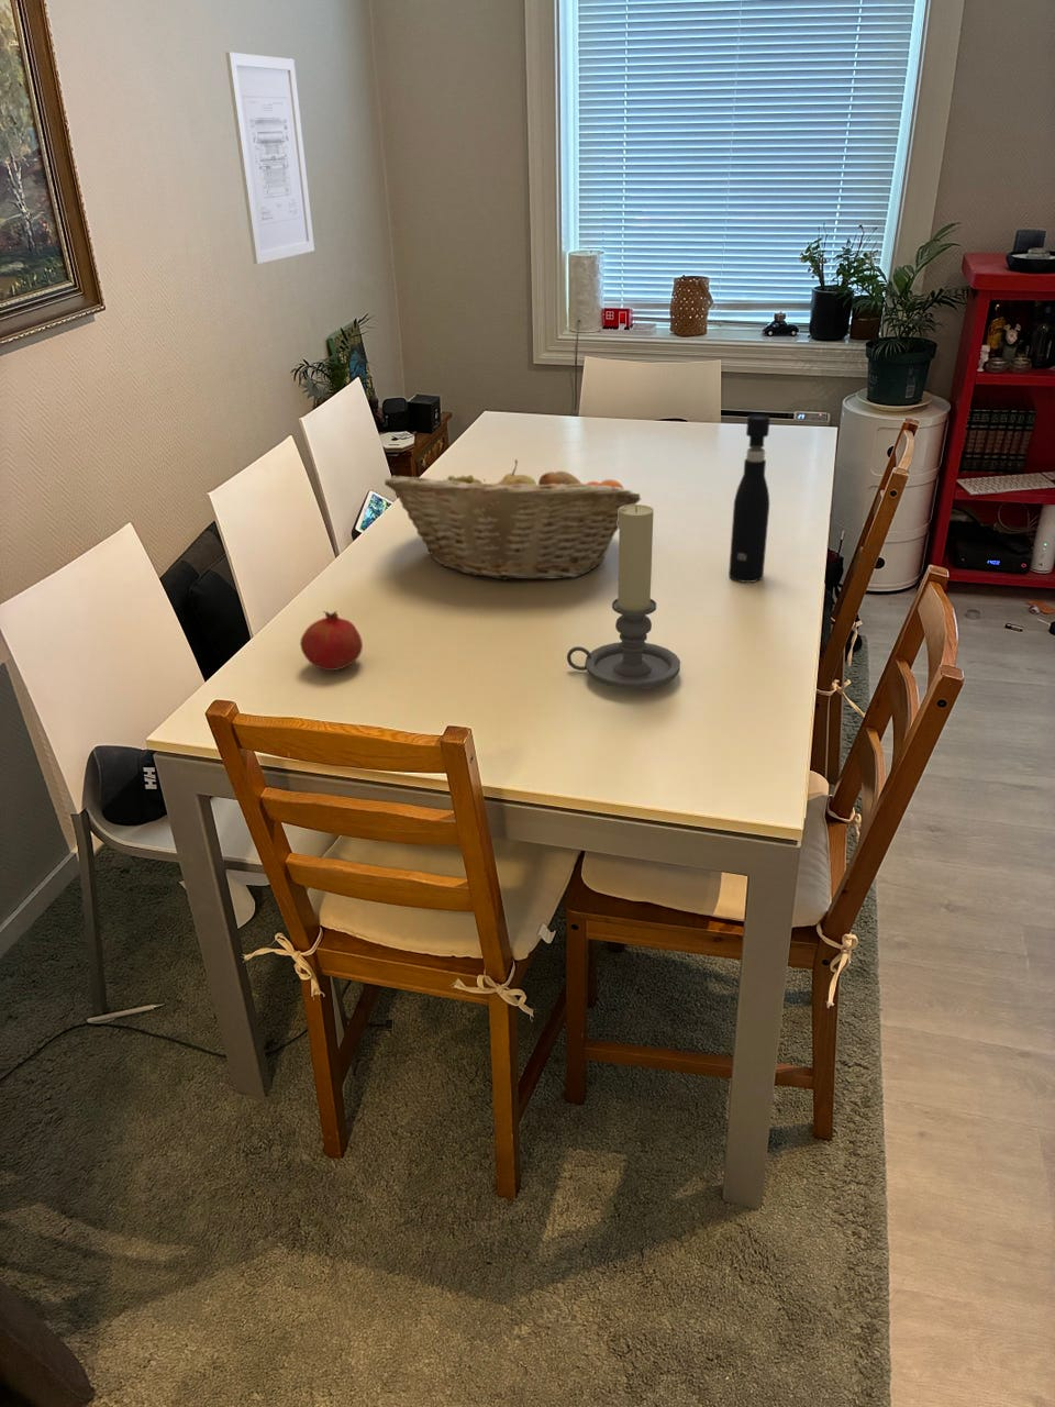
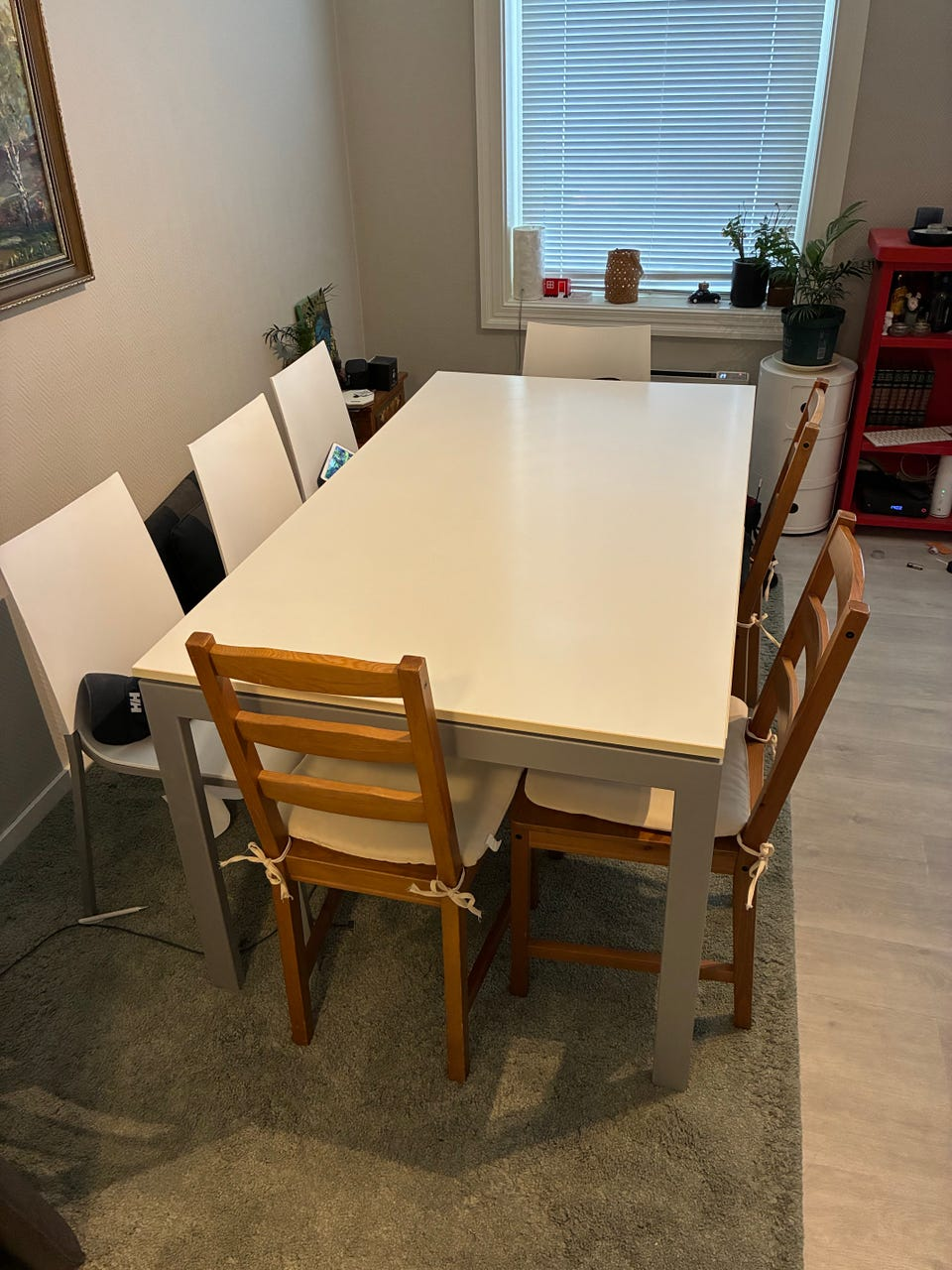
- pepper grinder (751, 499)
- candle holder (624, 593)
- fruit (330, 638)
- wall art (274, 161)
- fruit basket (512, 507)
